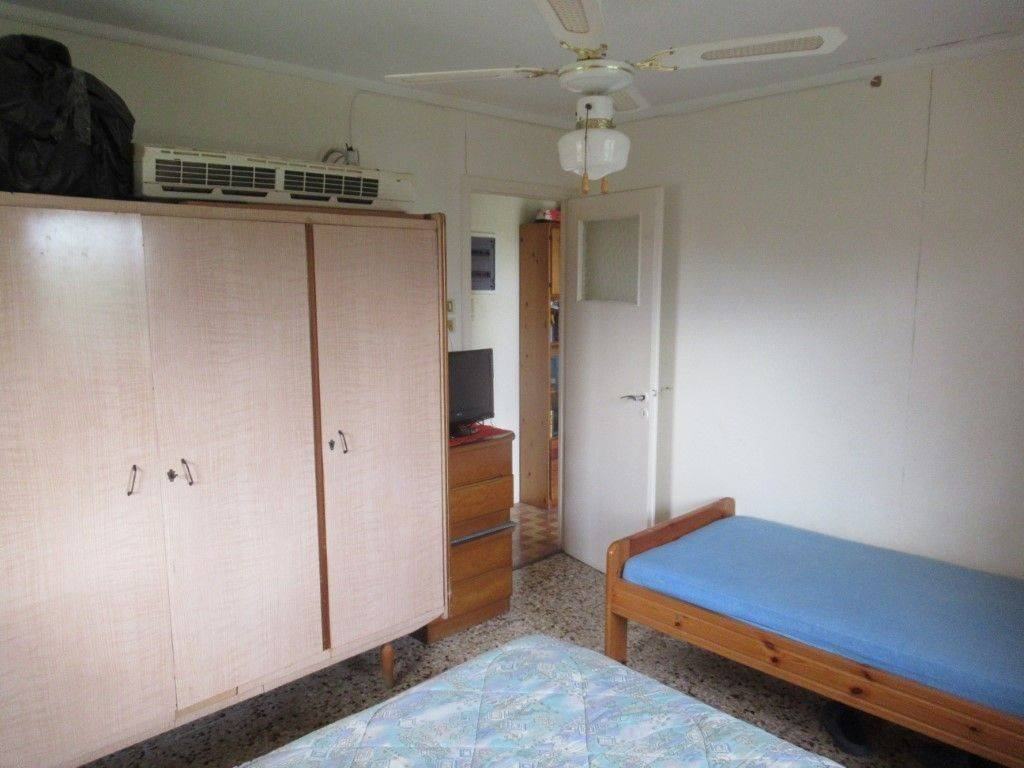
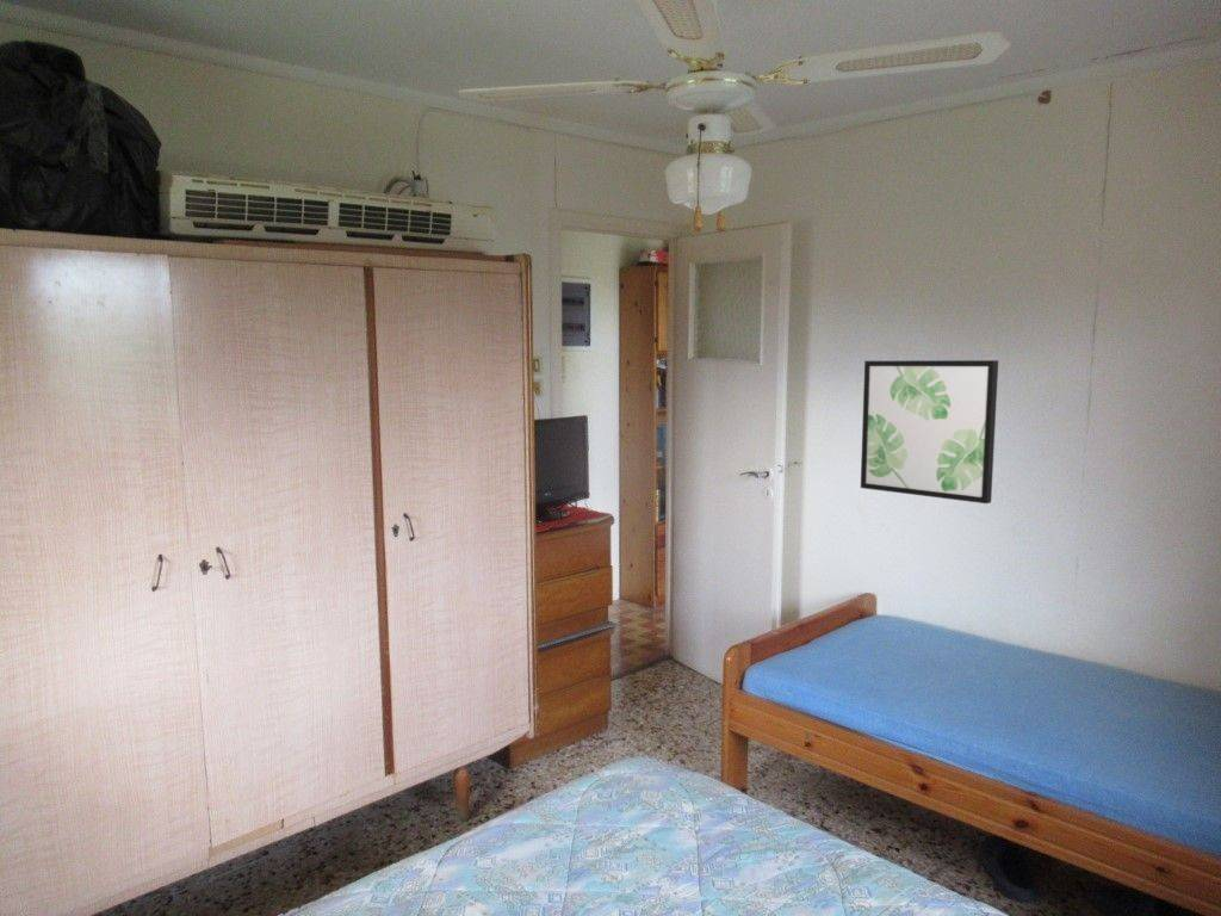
+ wall art (924, 428)
